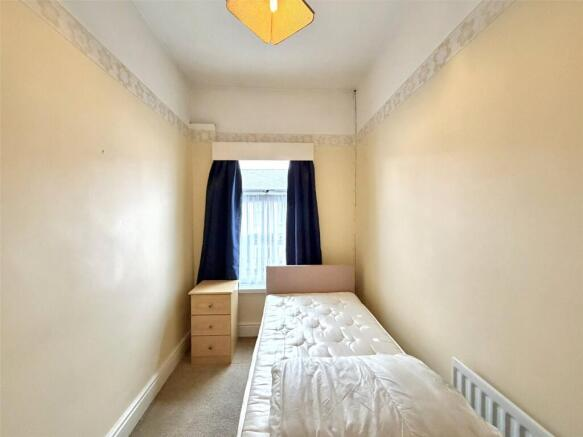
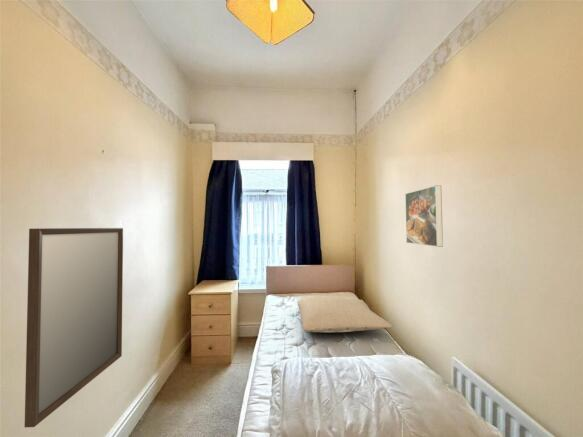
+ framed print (422, 217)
+ home mirror (84, 305)
+ pillow (338, 312)
